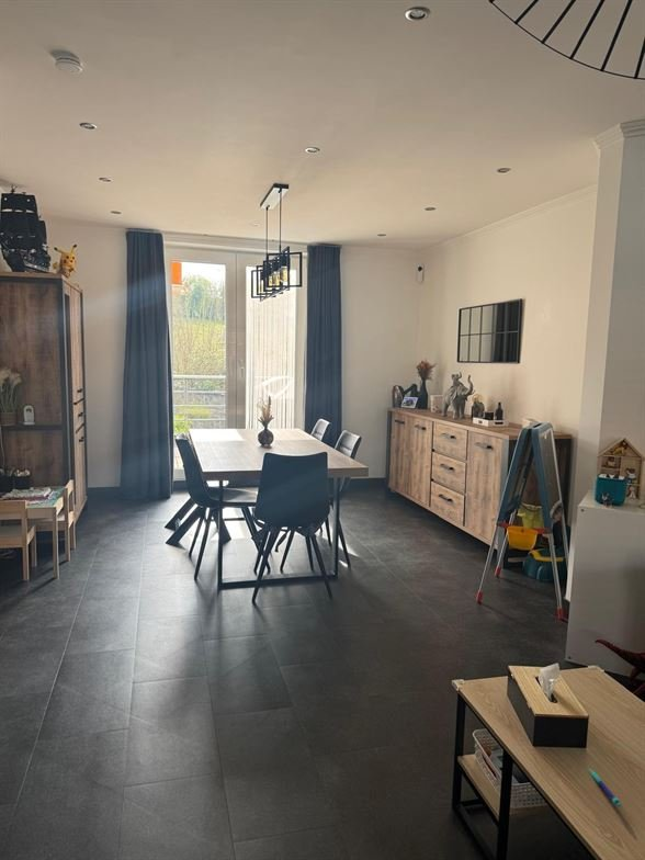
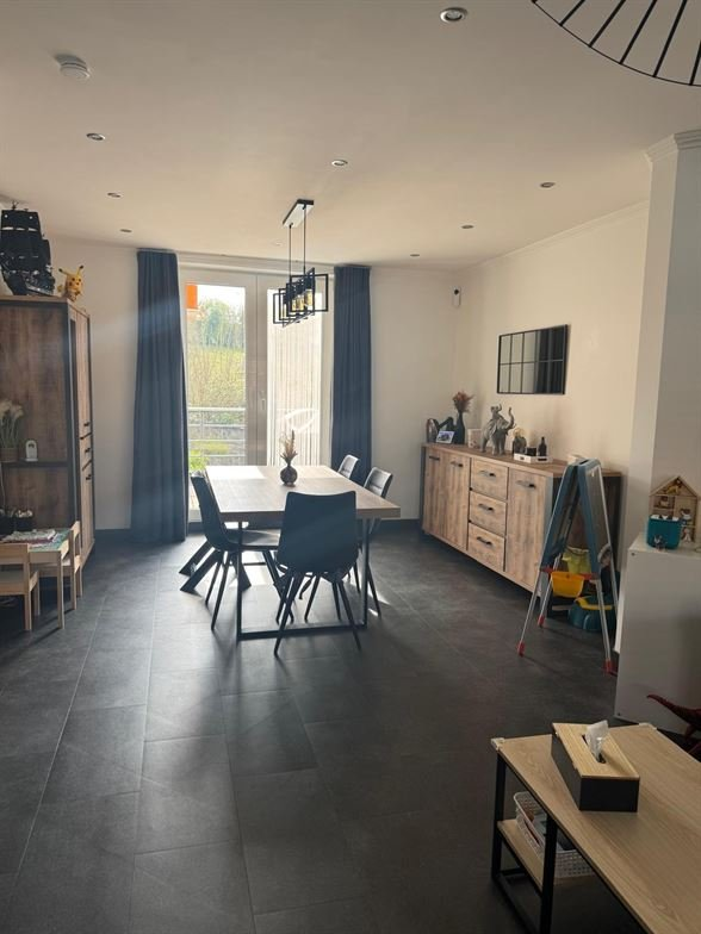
- pen (603, 785)
